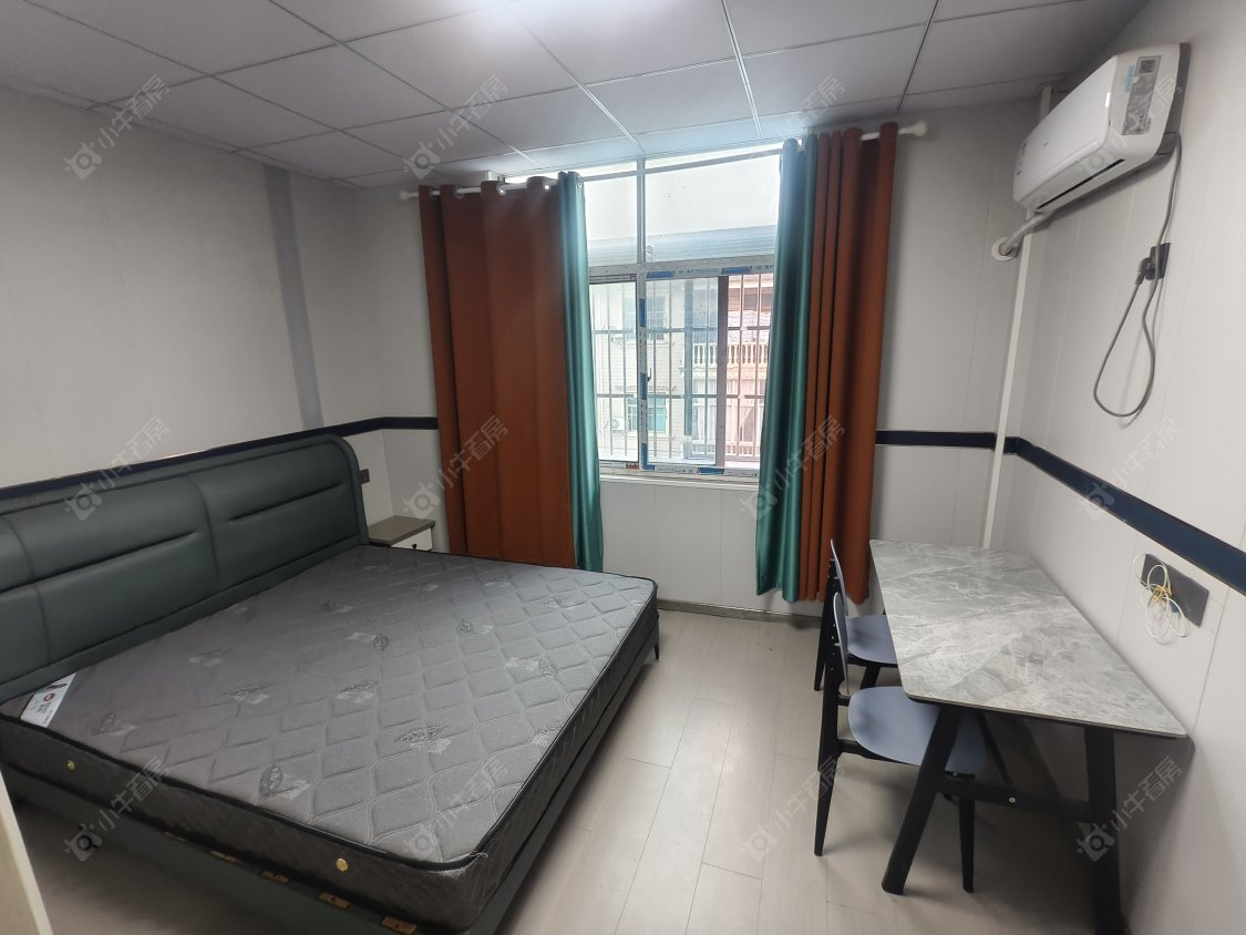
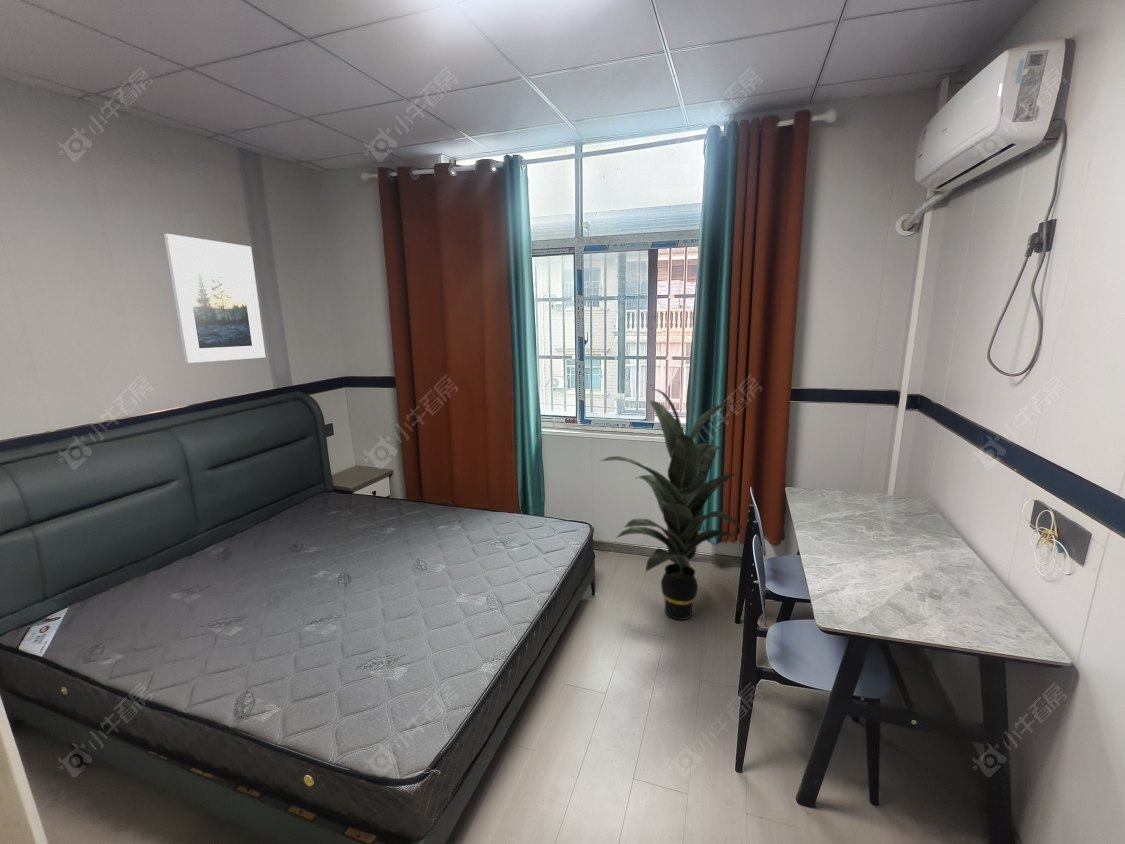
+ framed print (219, 301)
+ indoor plant (674, 503)
